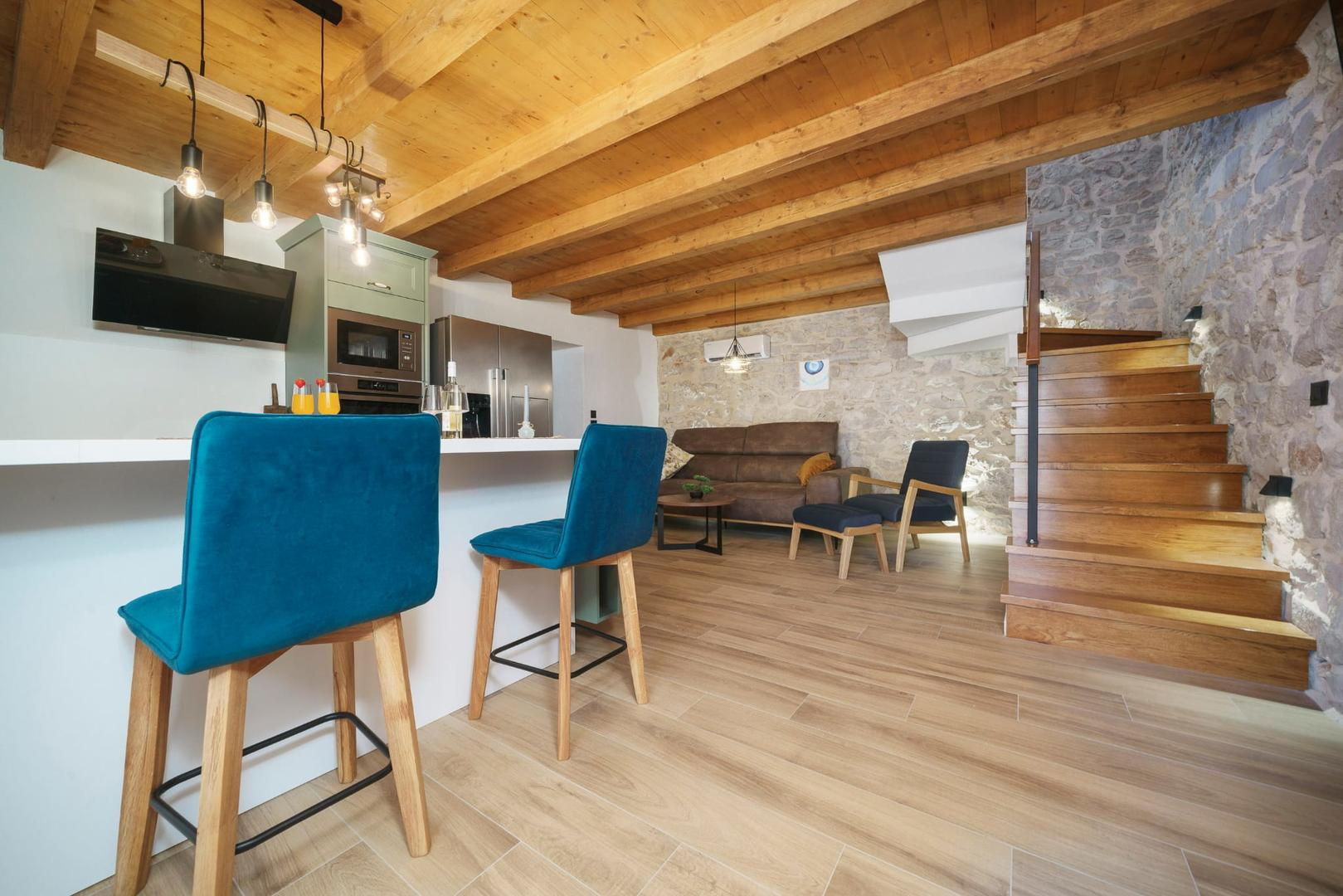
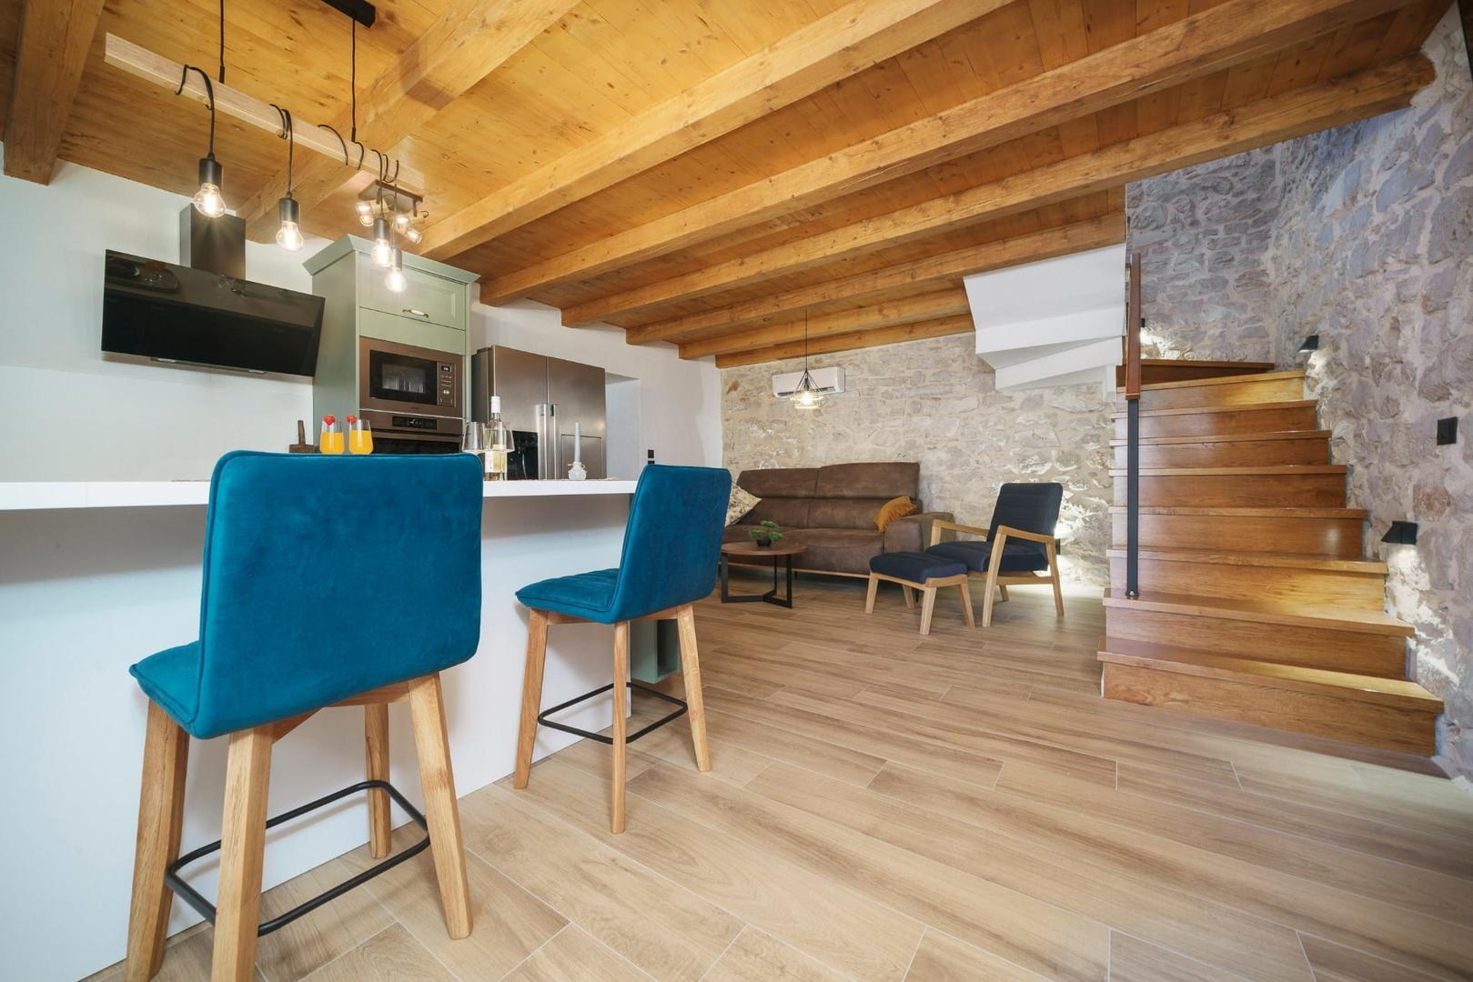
- wall art (814, 375)
